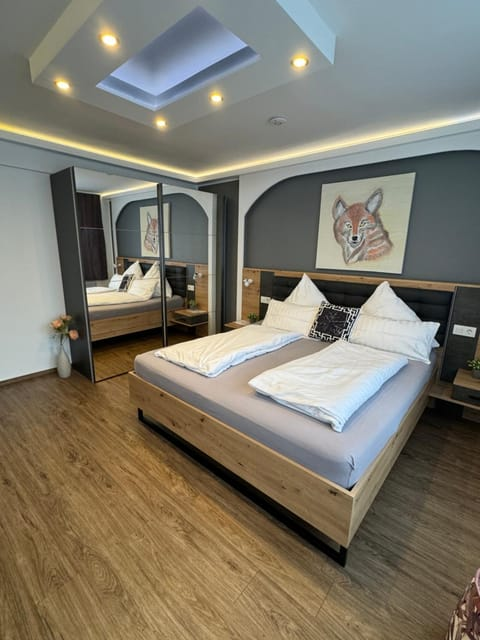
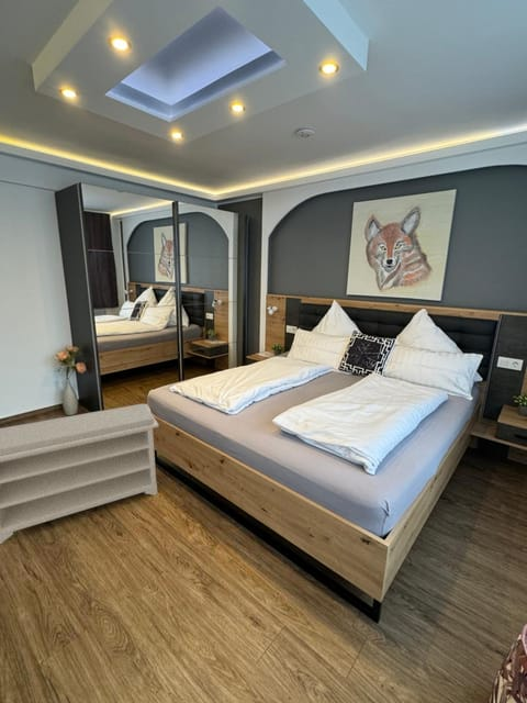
+ bench (79, 464)
